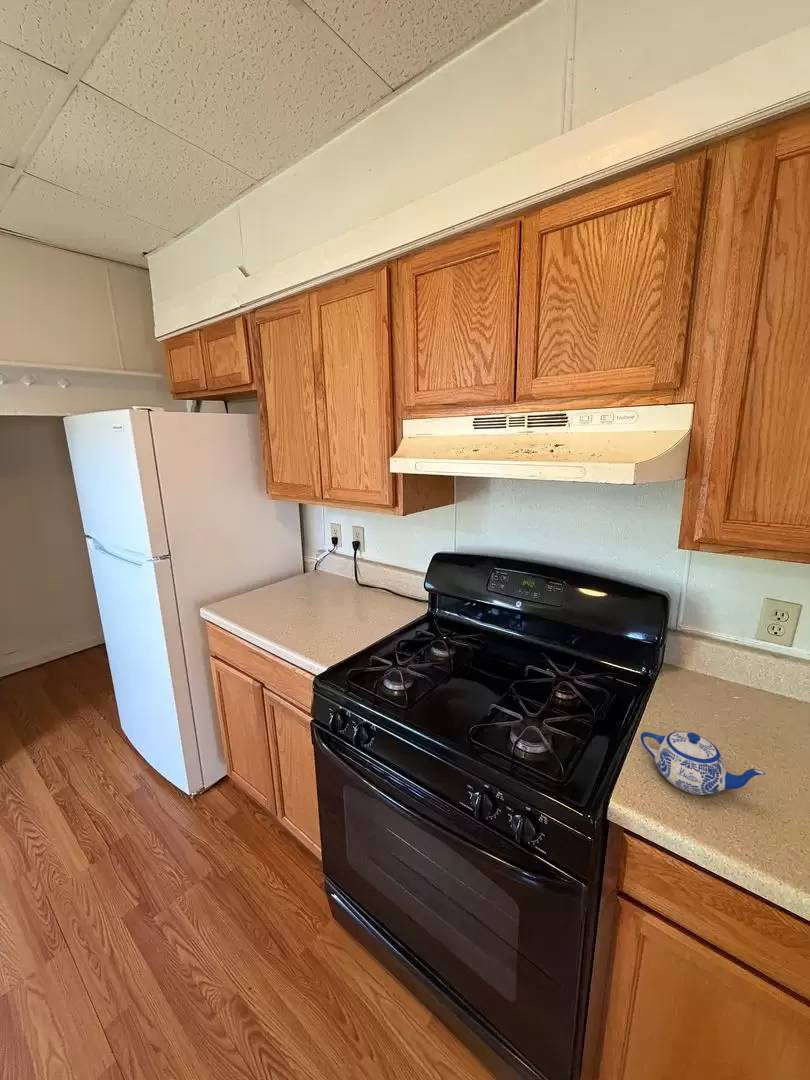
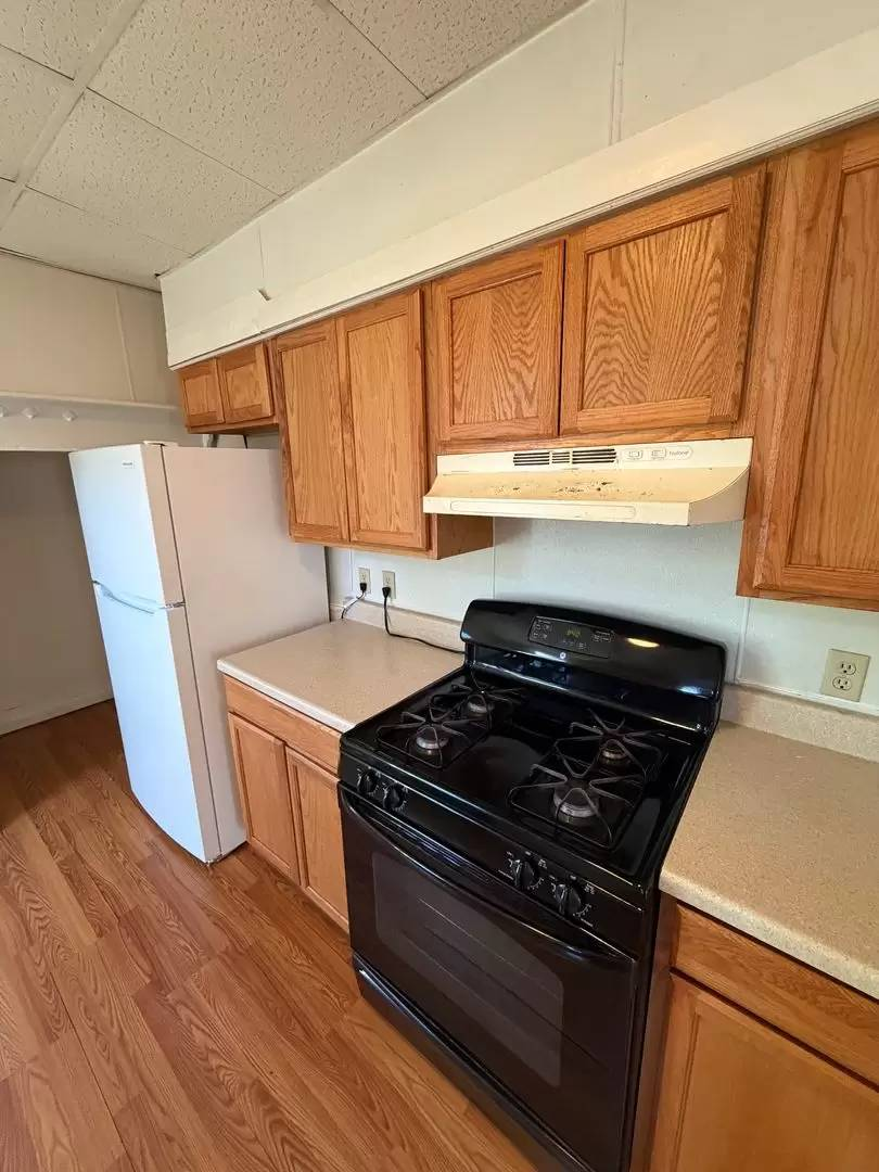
- teapot (697, 759)
